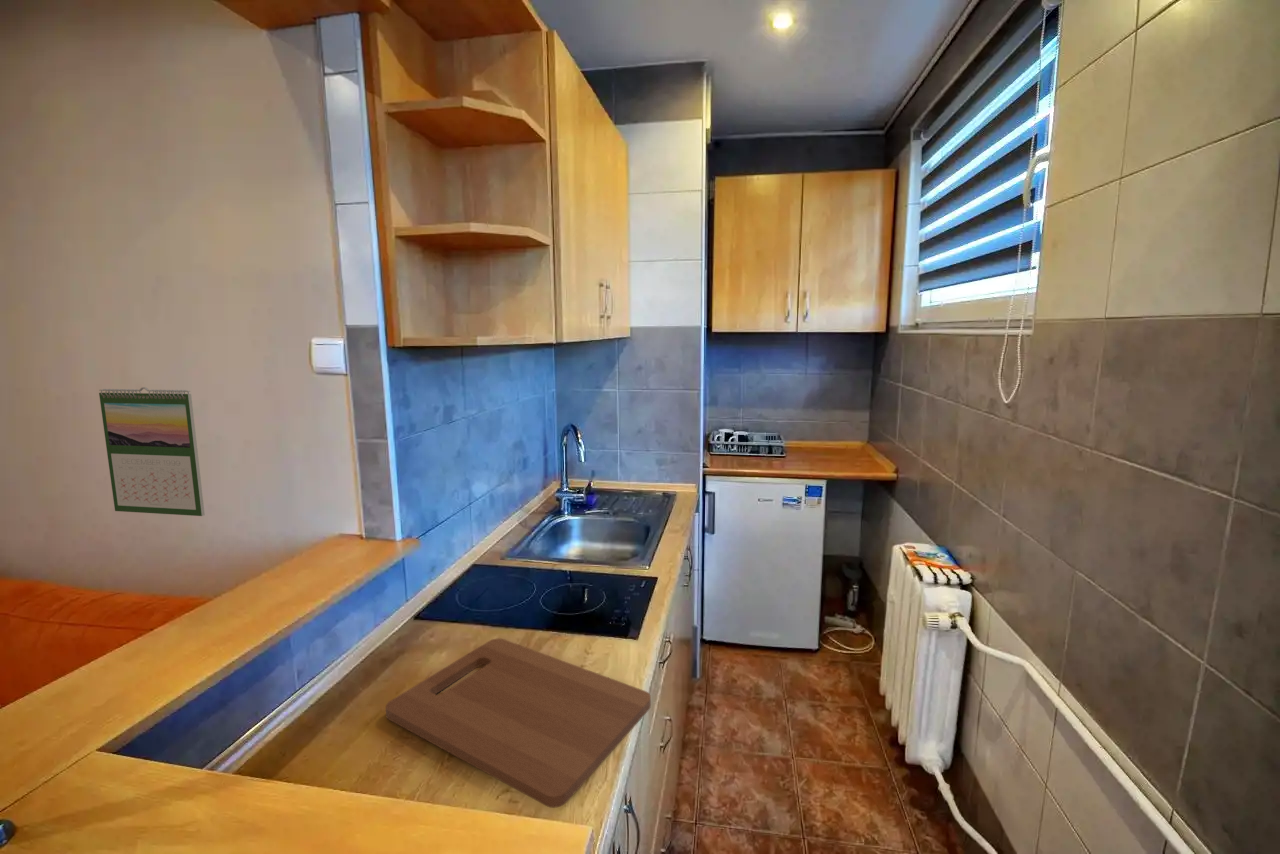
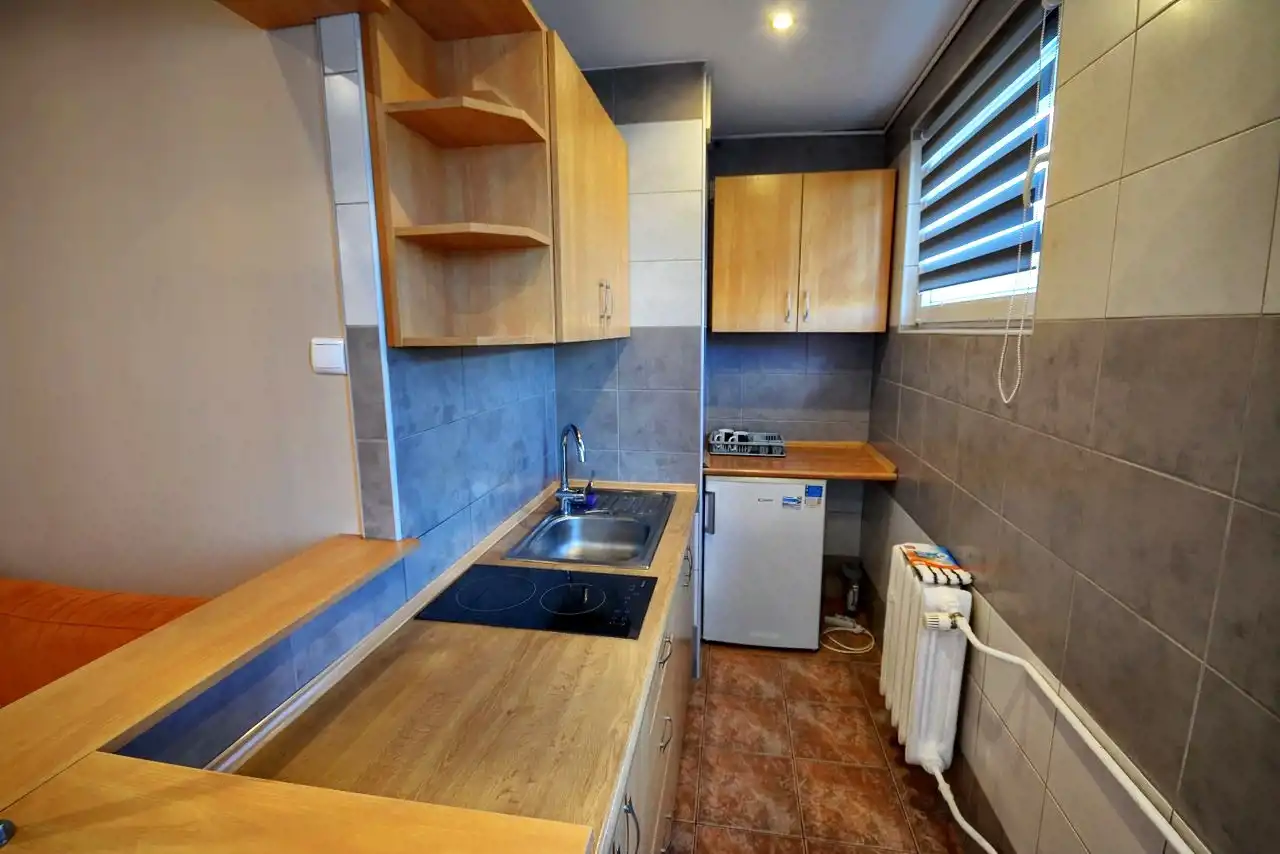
- calendar (151, 451)
- cutting board (520, 704)
